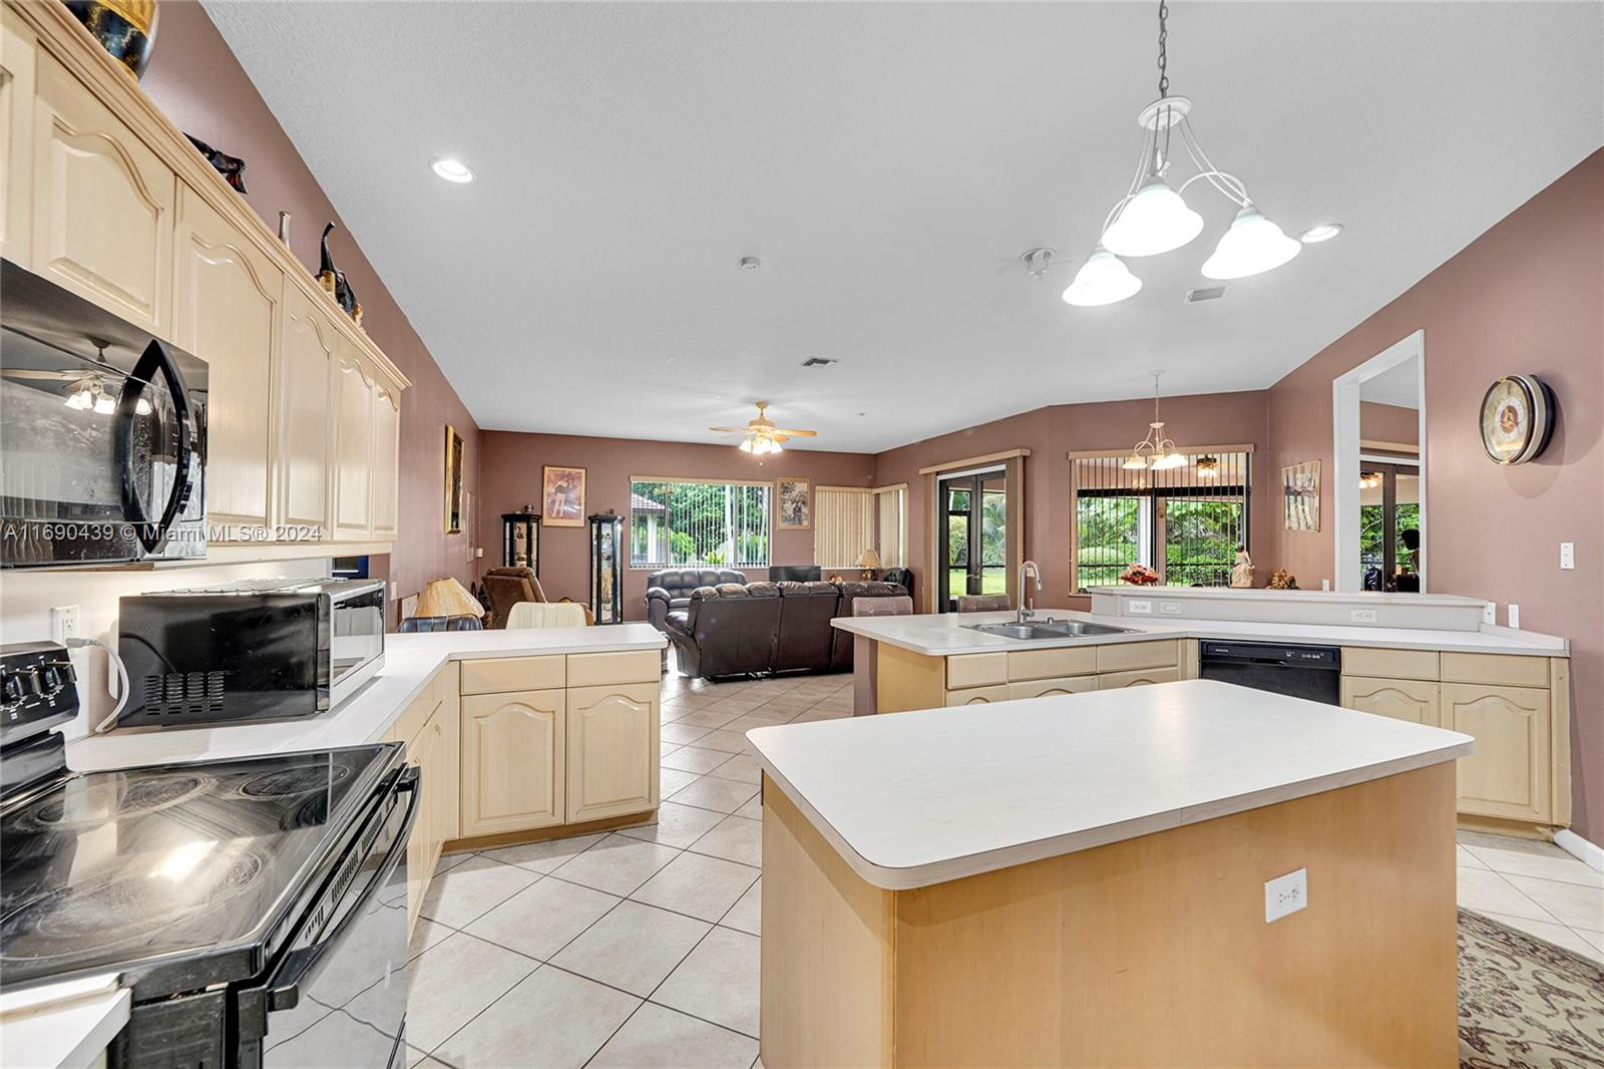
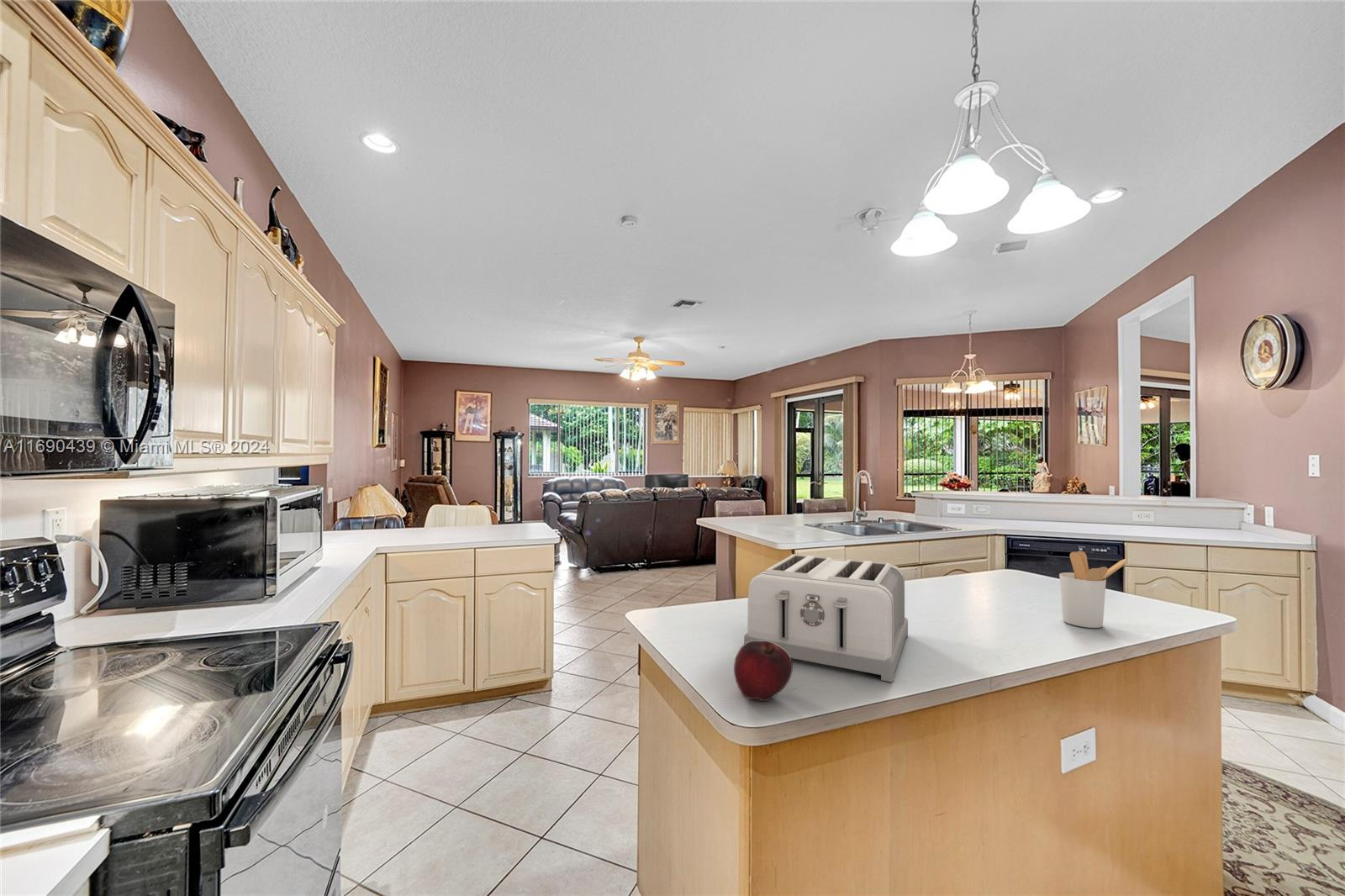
+ utensil holder (1094, 589)
+ toaster (828, 606)
+ fruit (762, 669)
